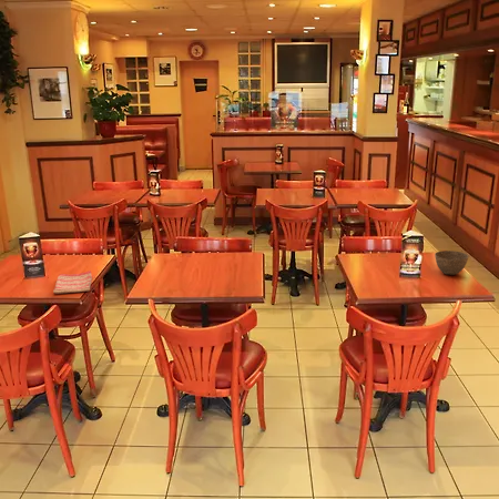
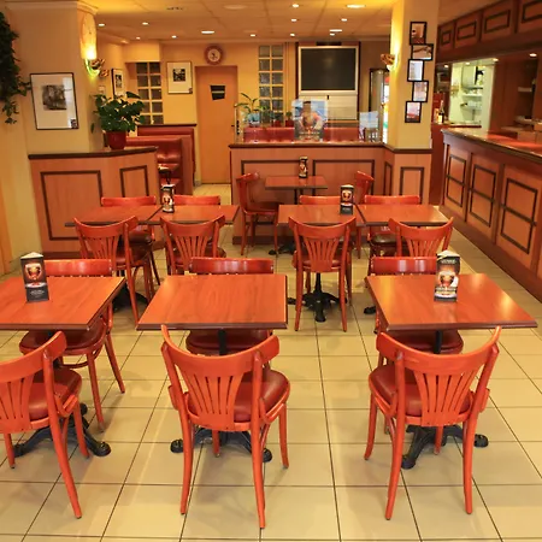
- dish towel (73, 282)
- bowl (450, 264)
